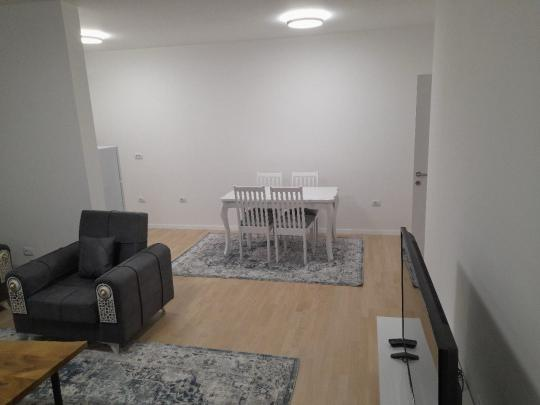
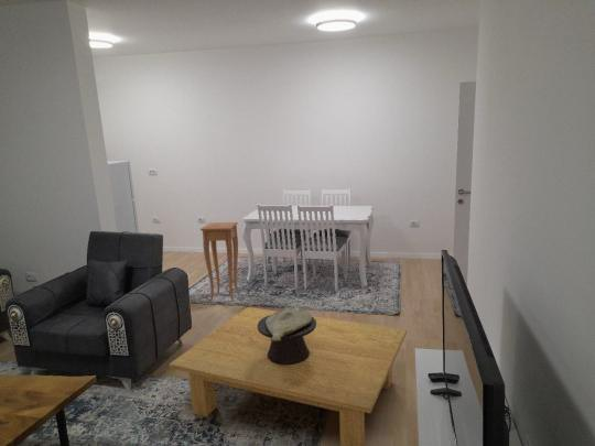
+ side table (217, 261)
+ coffee table (295, 371)
+ decorative bowl (285, 337)
